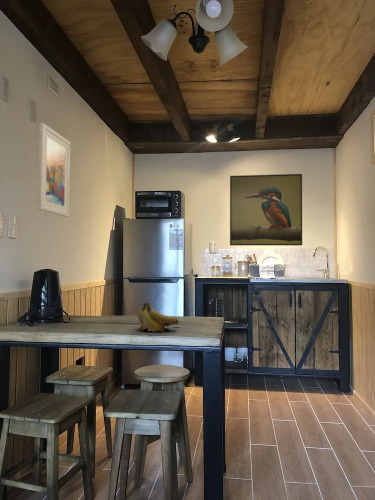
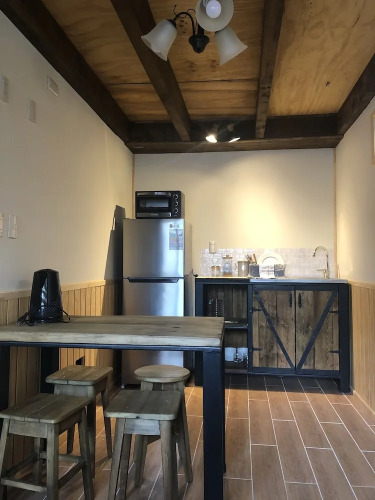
- fruit (158, 316)
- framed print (55, 173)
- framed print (265, 210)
